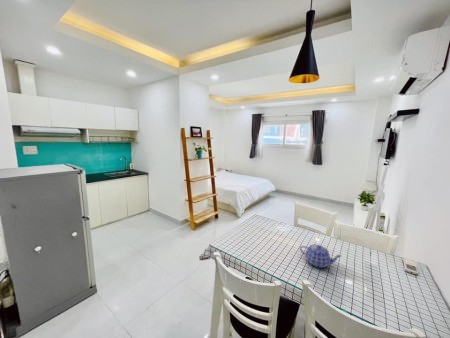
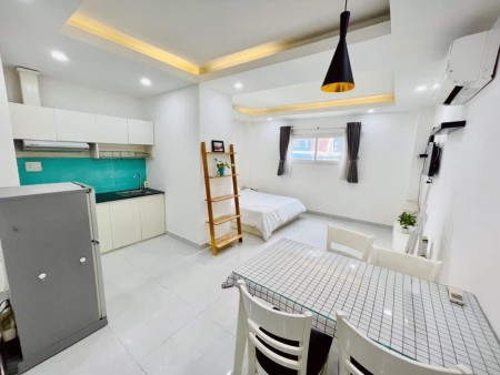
- teapot (319, 254)
